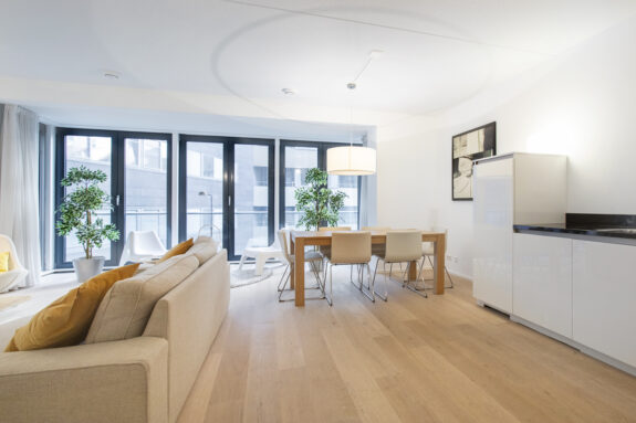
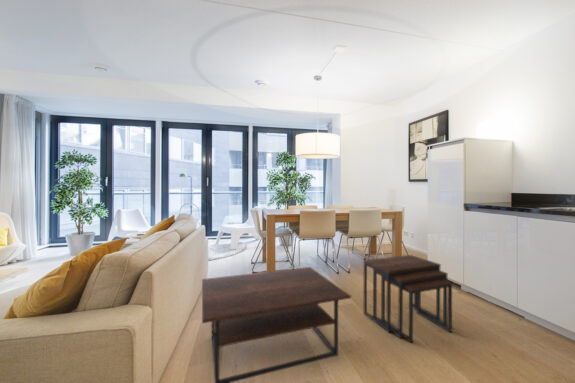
+ coffee table (331, 300)
